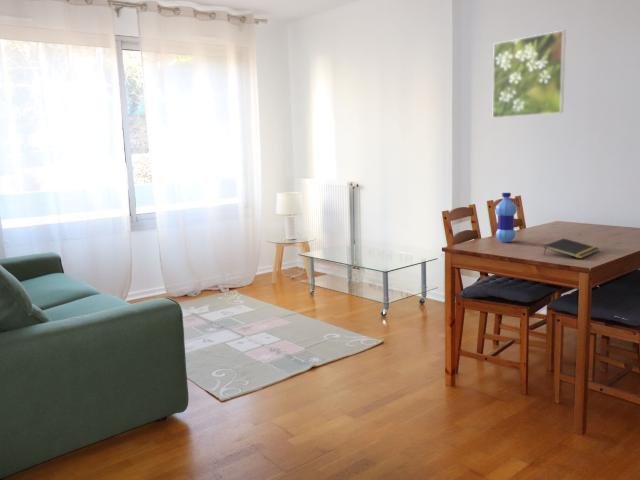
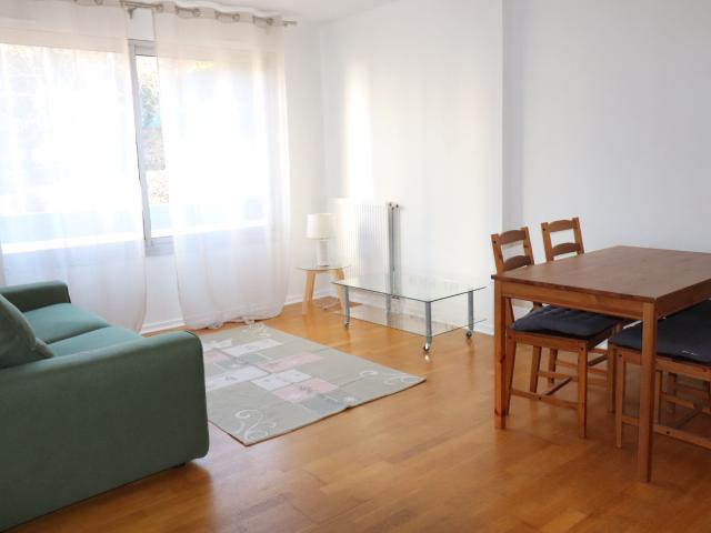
- notepad (571, 247)
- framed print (526, 77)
- water bottle (505, 217)
